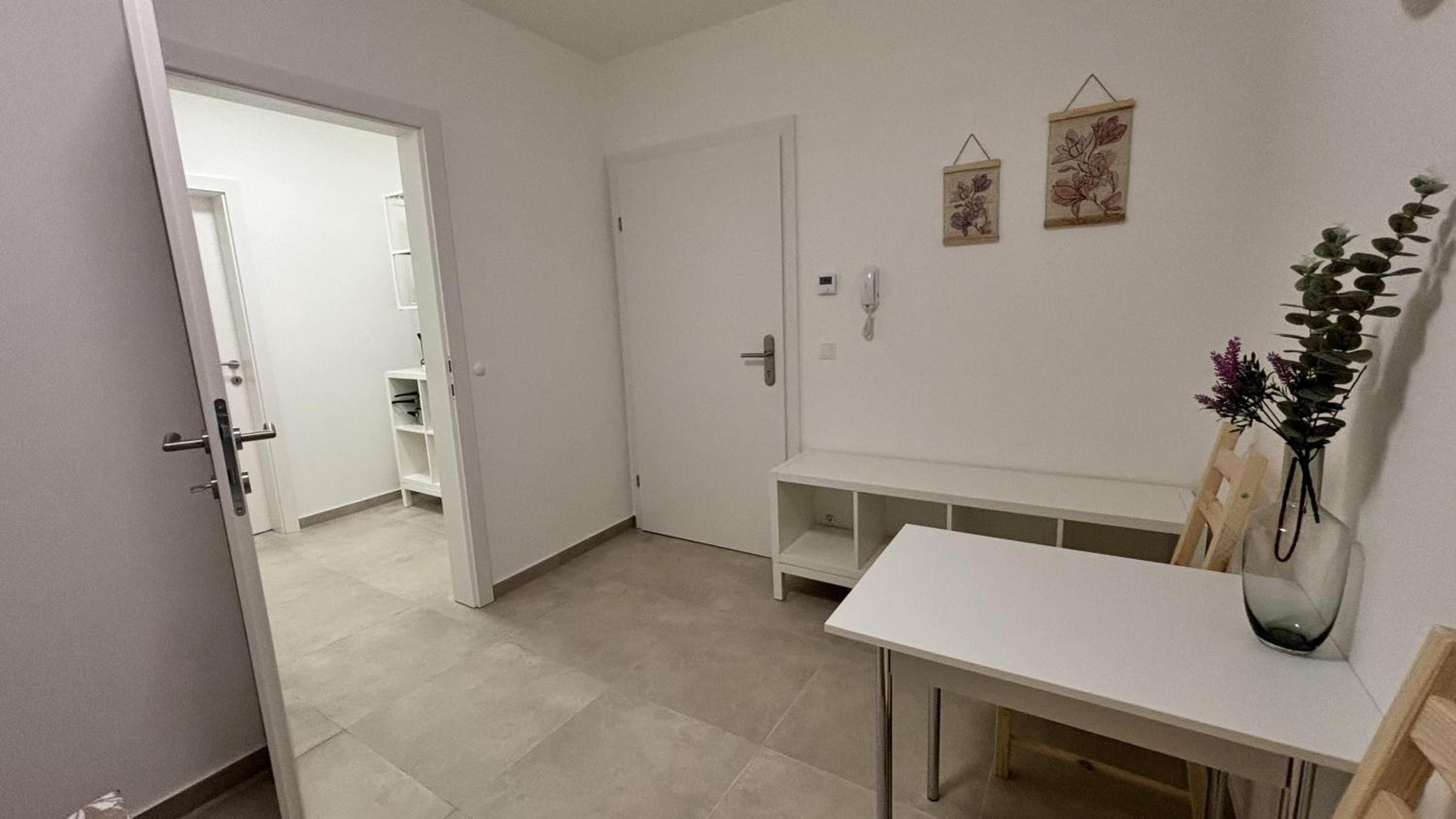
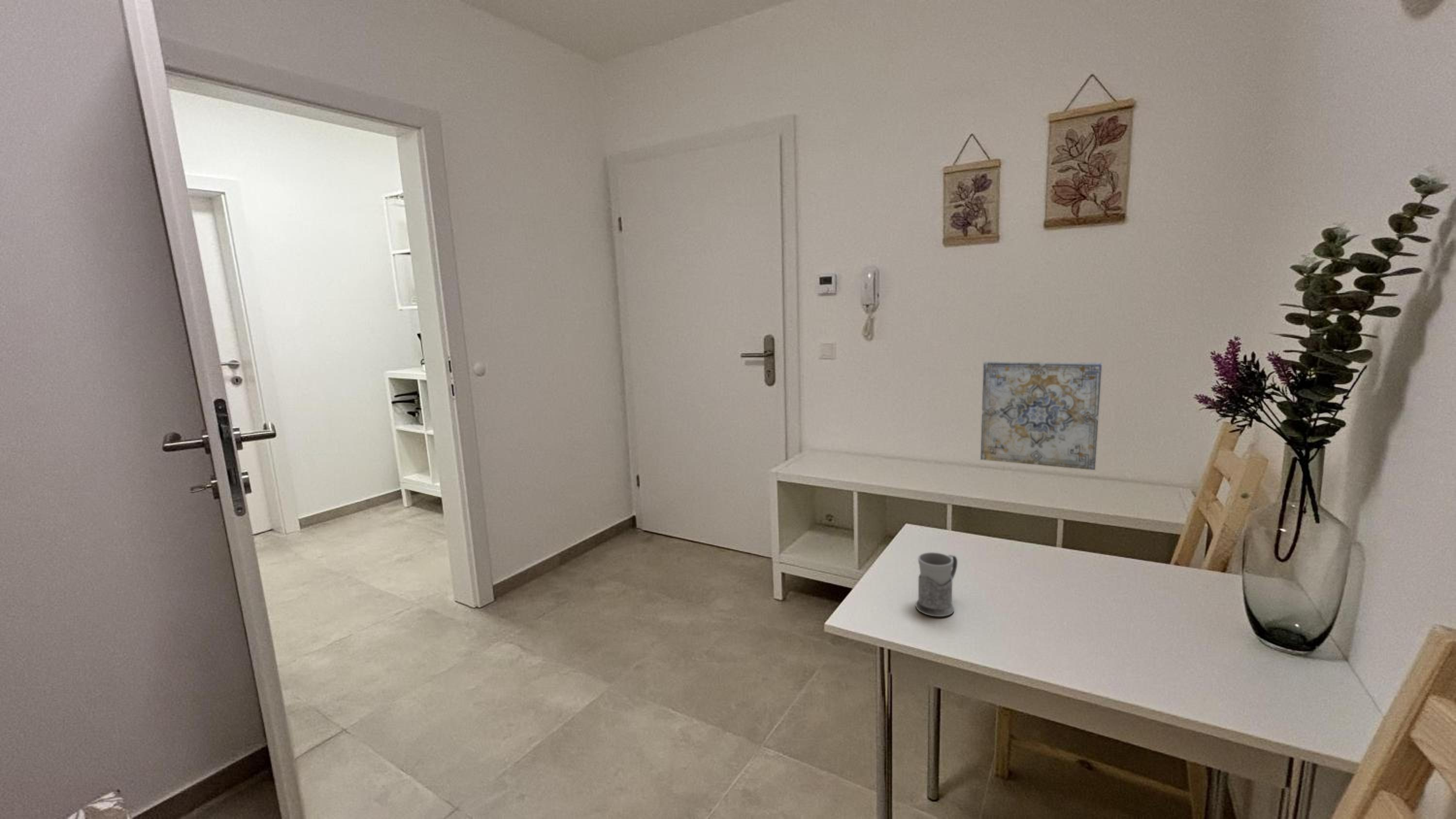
+ mug (941, 580)
+ wall art (1038, 413)
